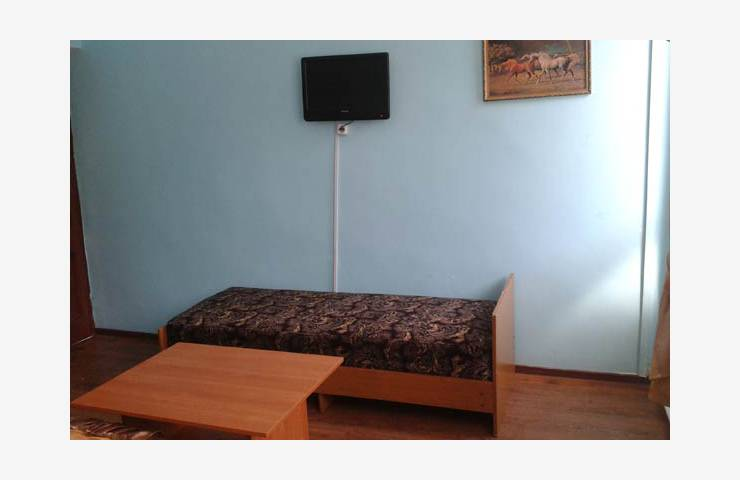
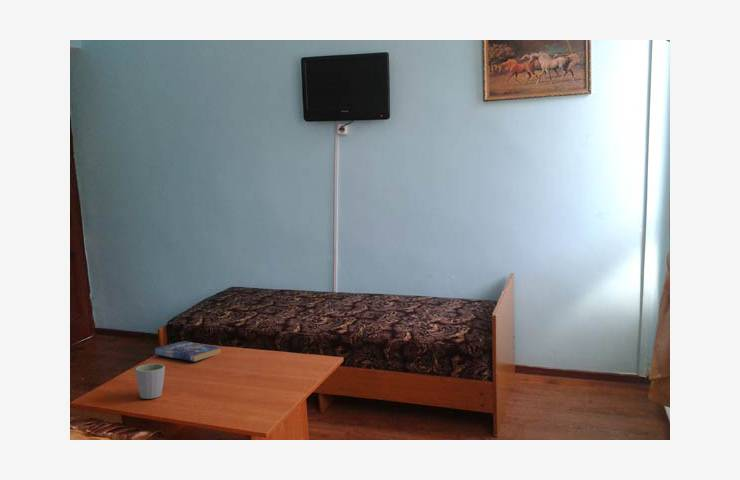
+ mug (150, 380)
+ book (188, 350)
